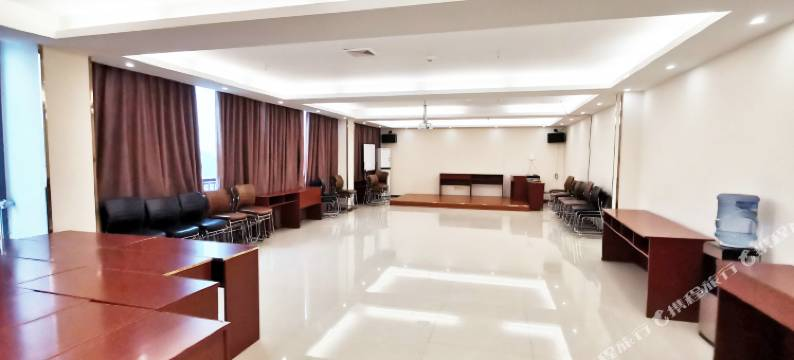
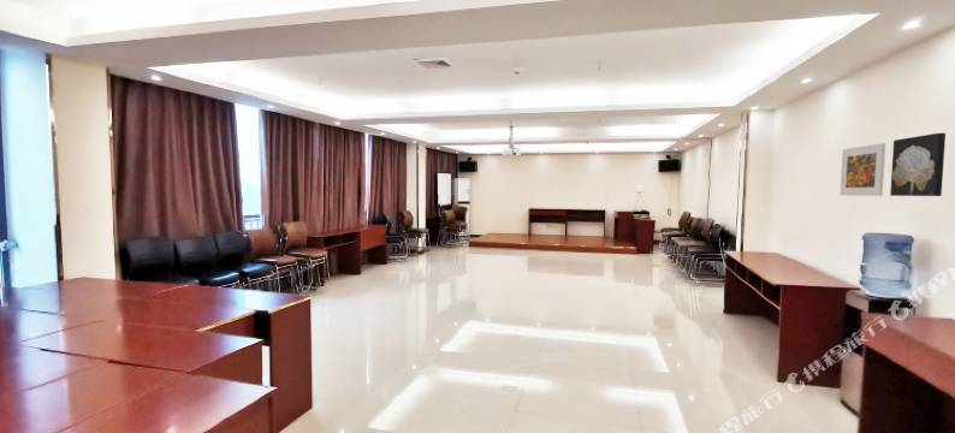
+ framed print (860, 171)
+ wall art (915, 166)
